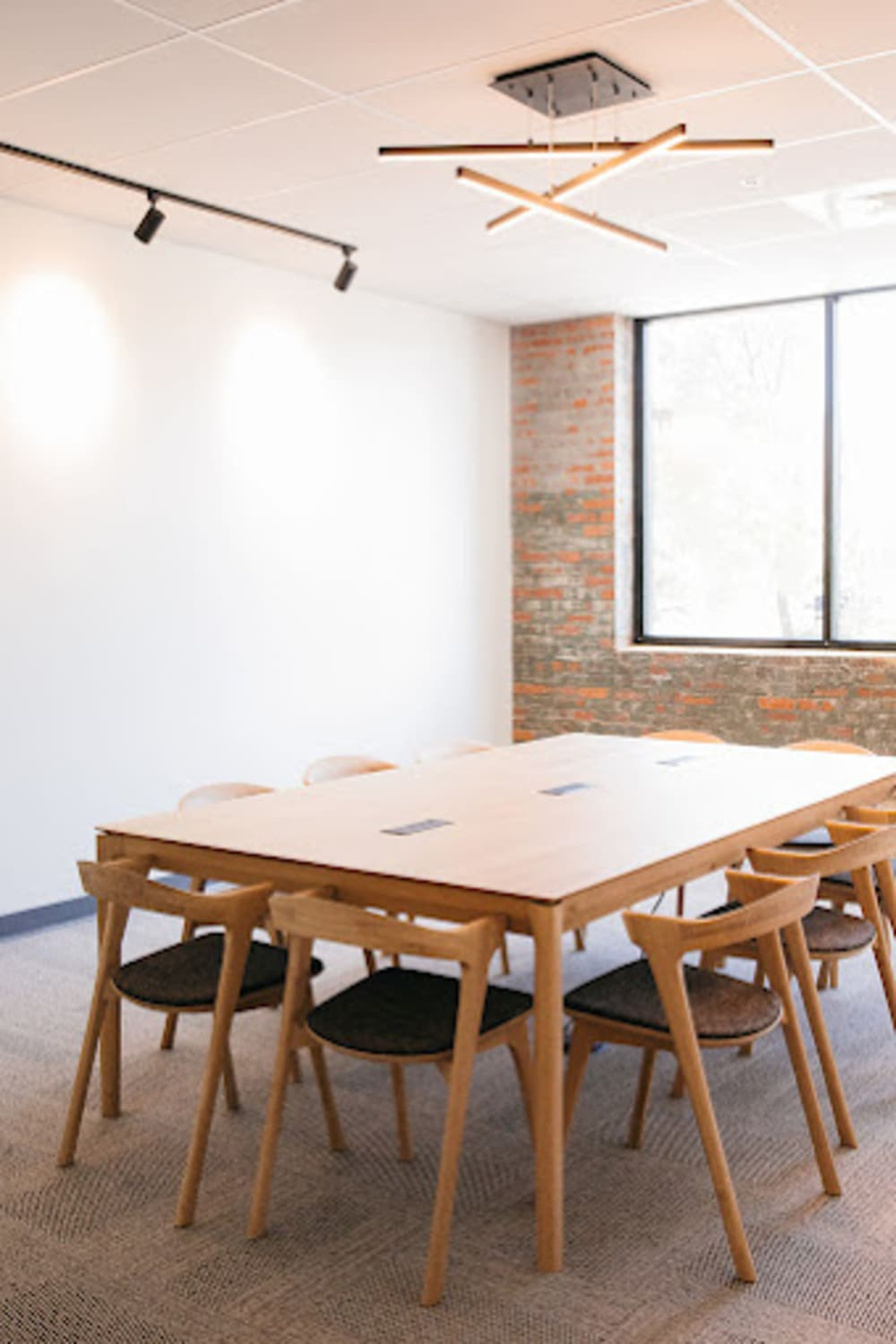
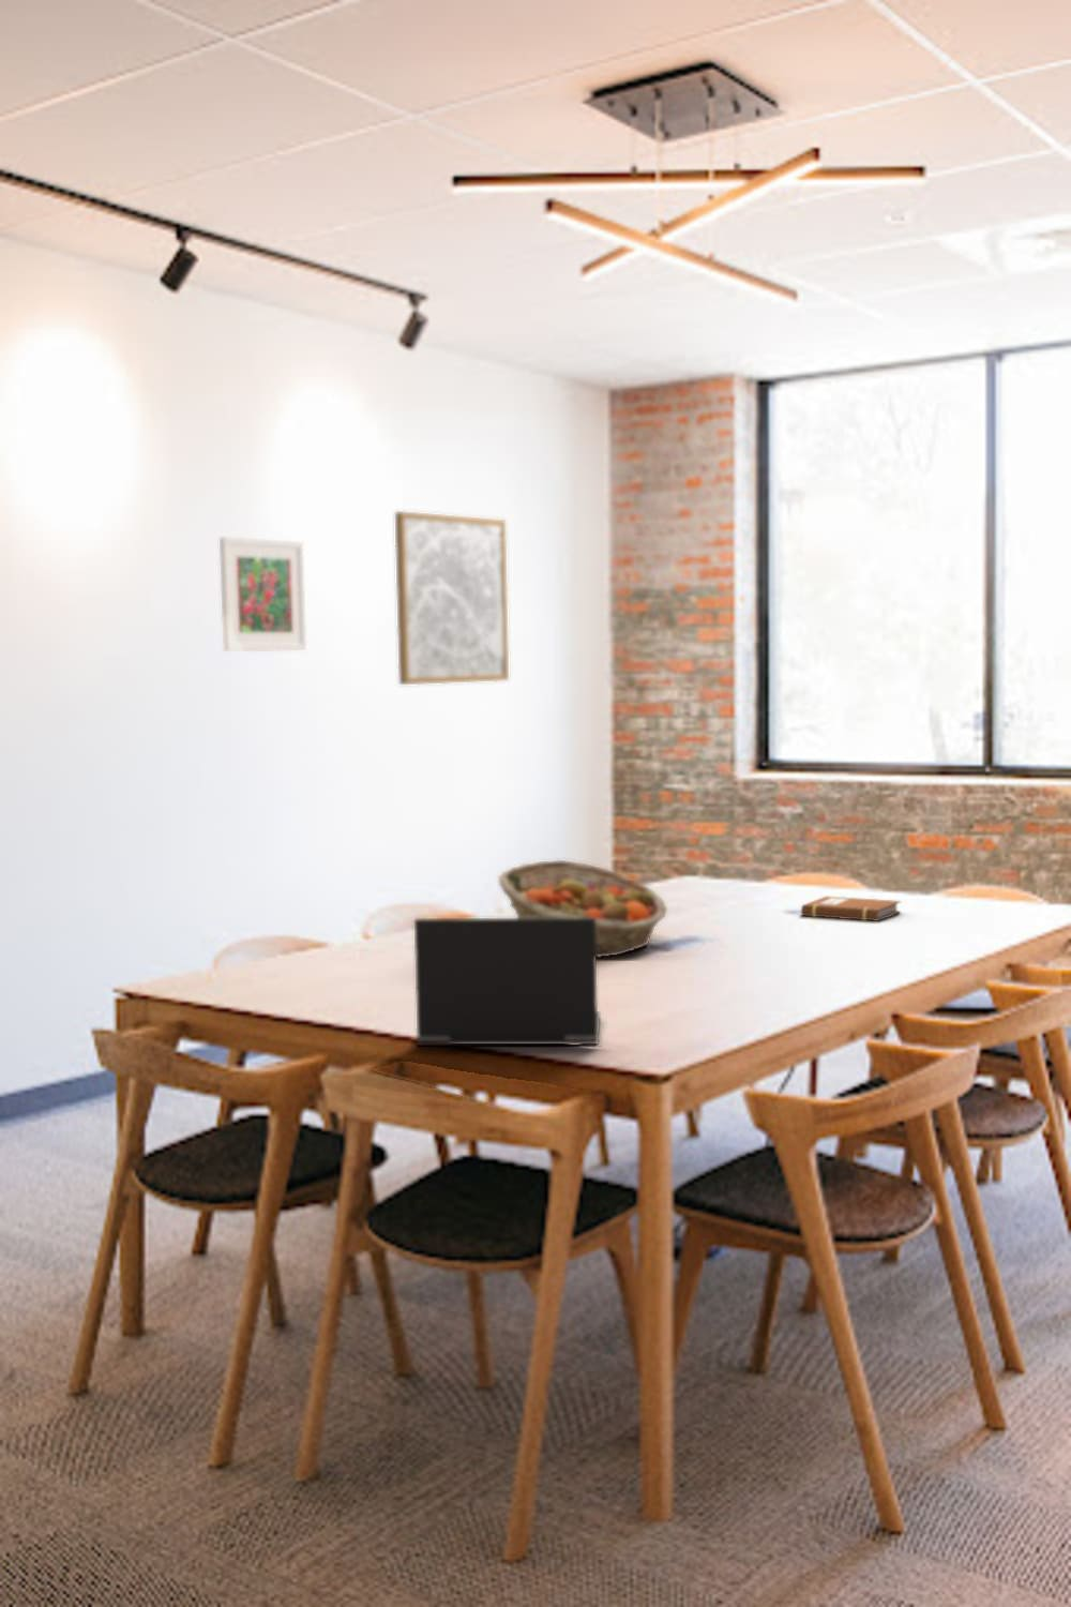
+ notebook (849, 909)
+ laptop (509, 971)
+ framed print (263, 594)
+ wall art (454, 599)
+ fruit basket (582, 906)
